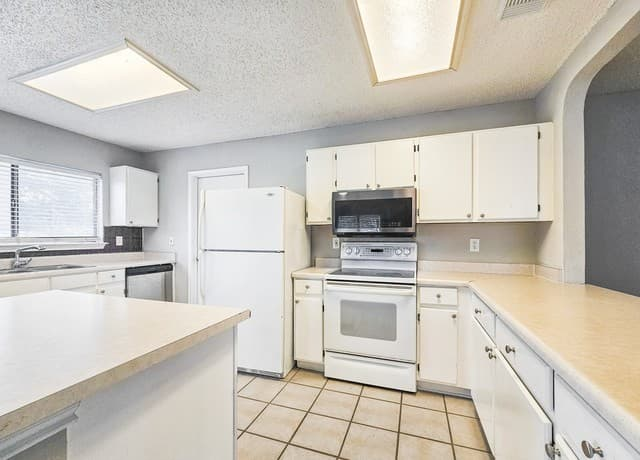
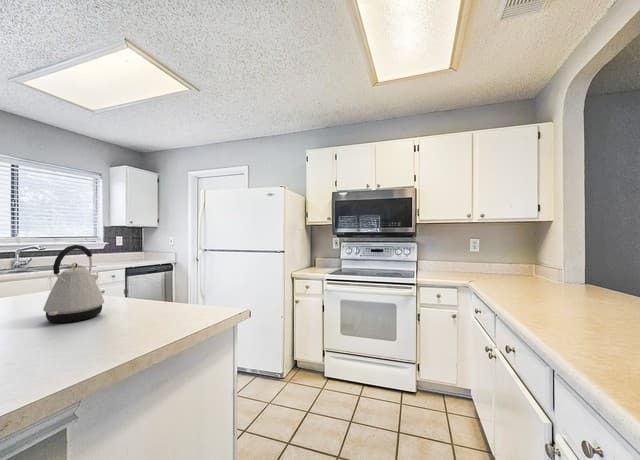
+ kettle (76, 280)
